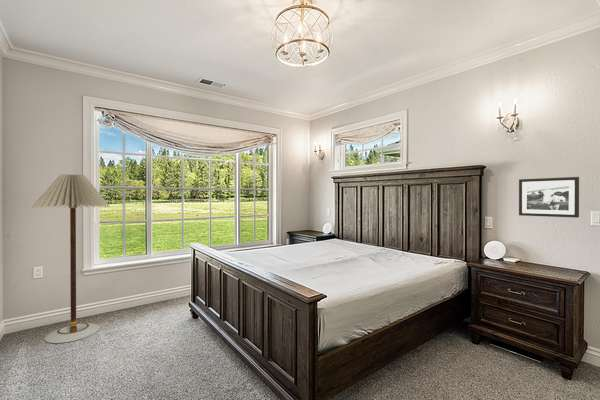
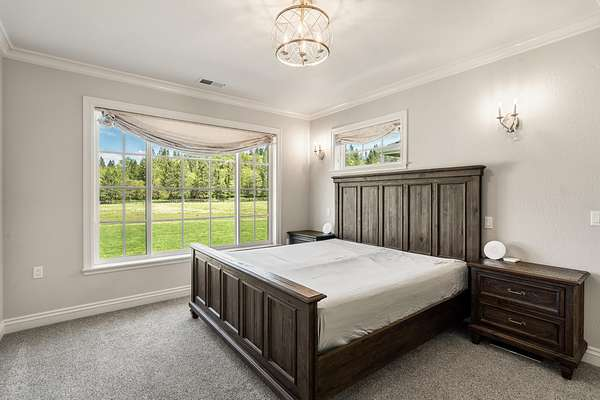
- floor lamp (73, 253)
- picture frame (547, 197)
